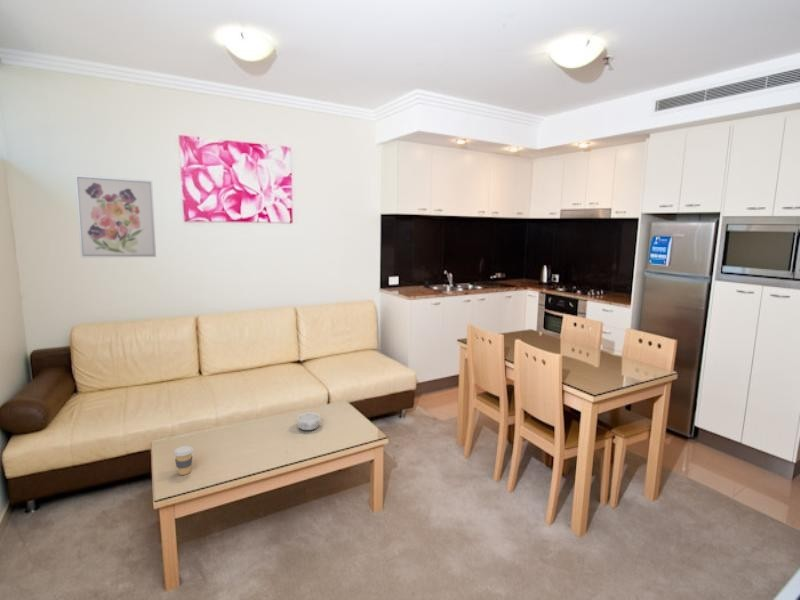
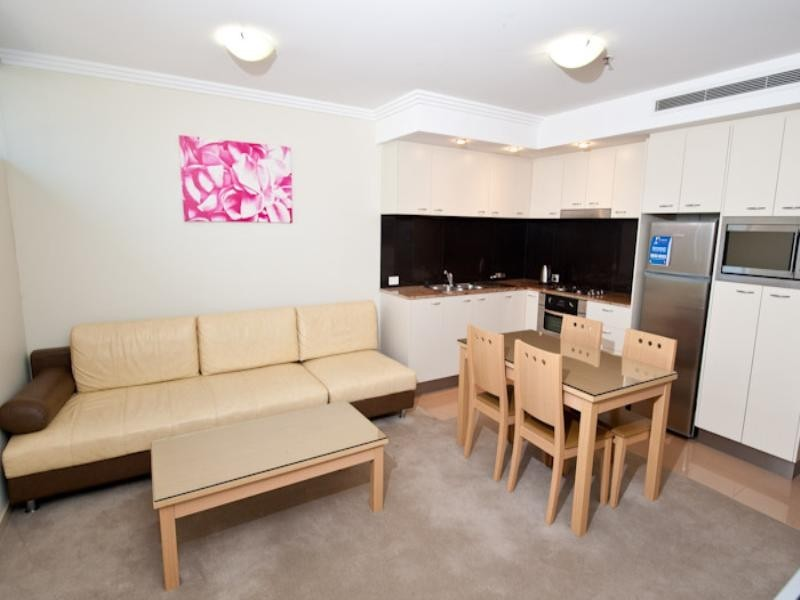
- decorative bowl (310, 421)
- wall art (117, 218)
- coffee cup (183, 460)
